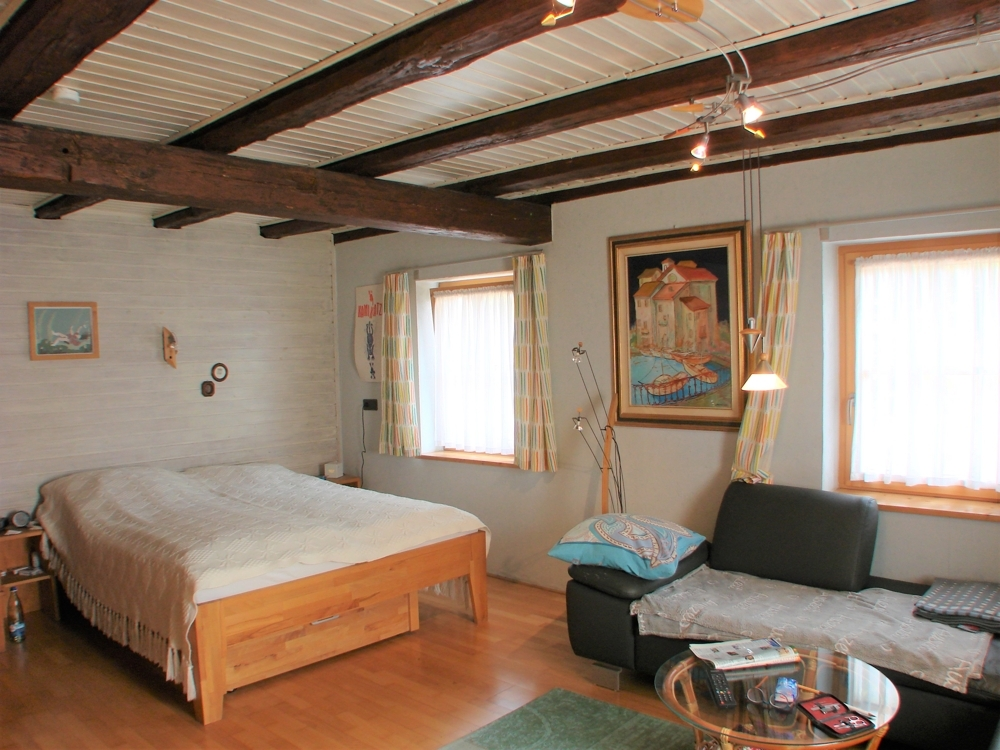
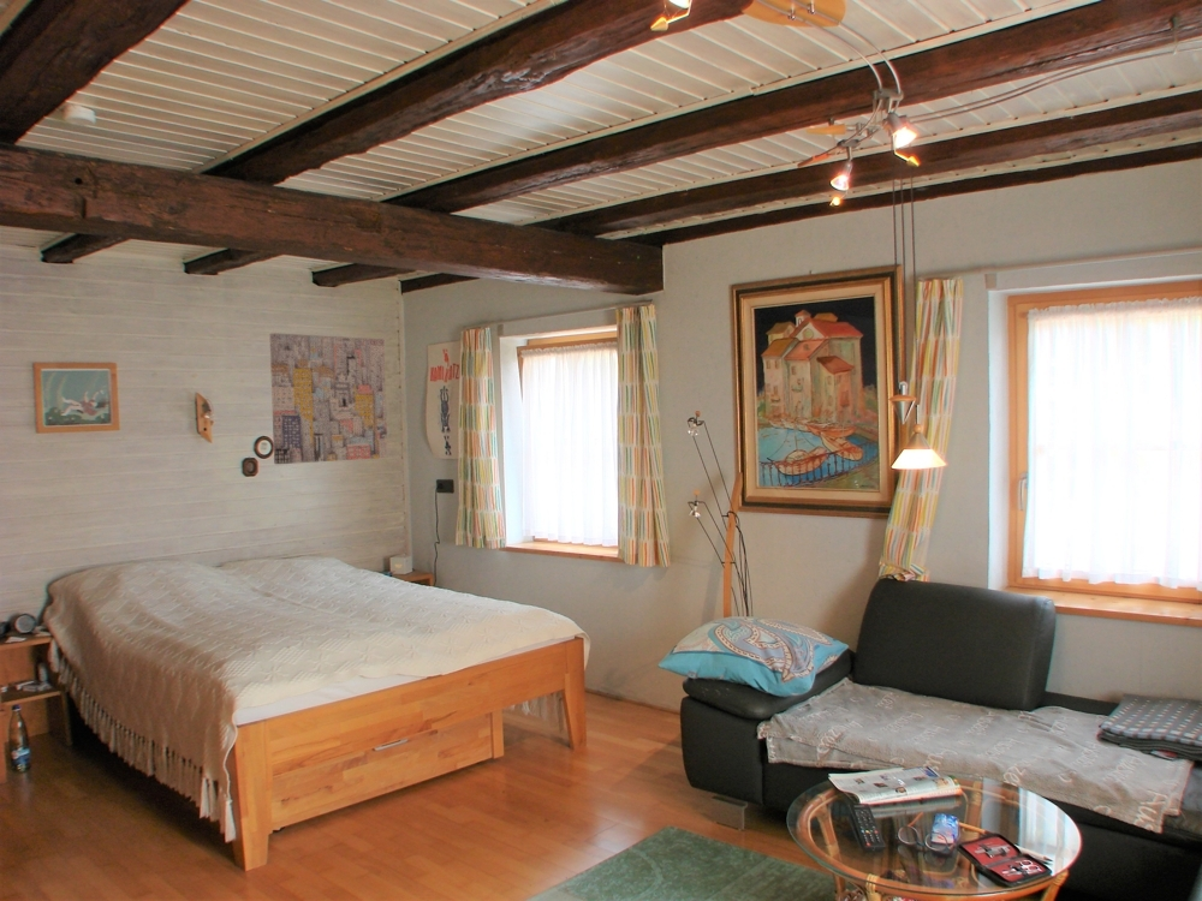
+ wall art (331, 399)
